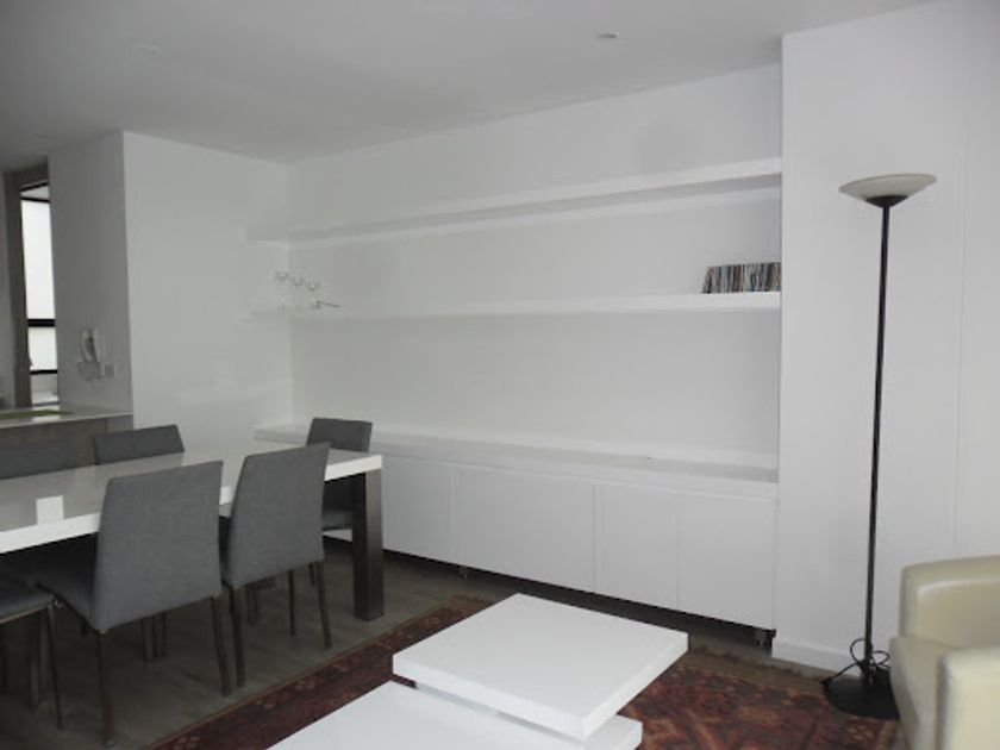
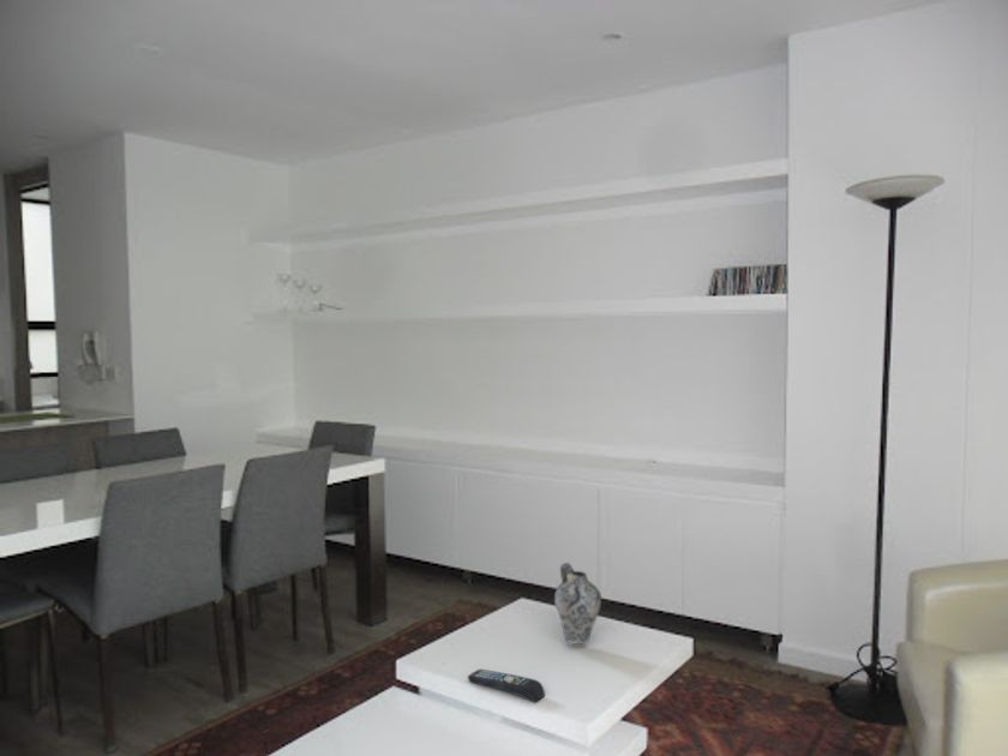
+ remote control (505, 683)
+ ceramic jug (581, 605)
